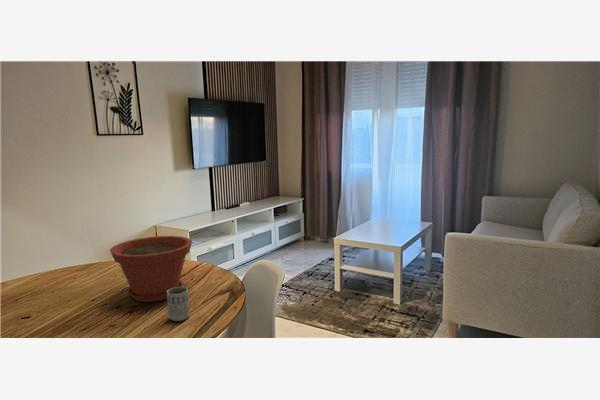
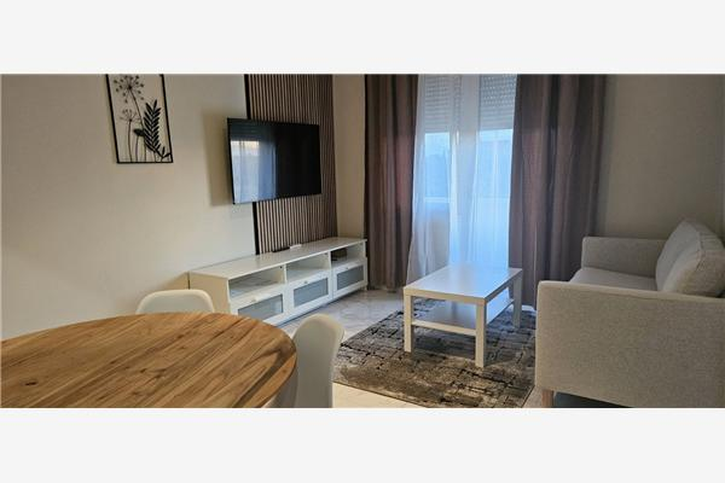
- plant pot (154, 269)
- cup (178, 304)
